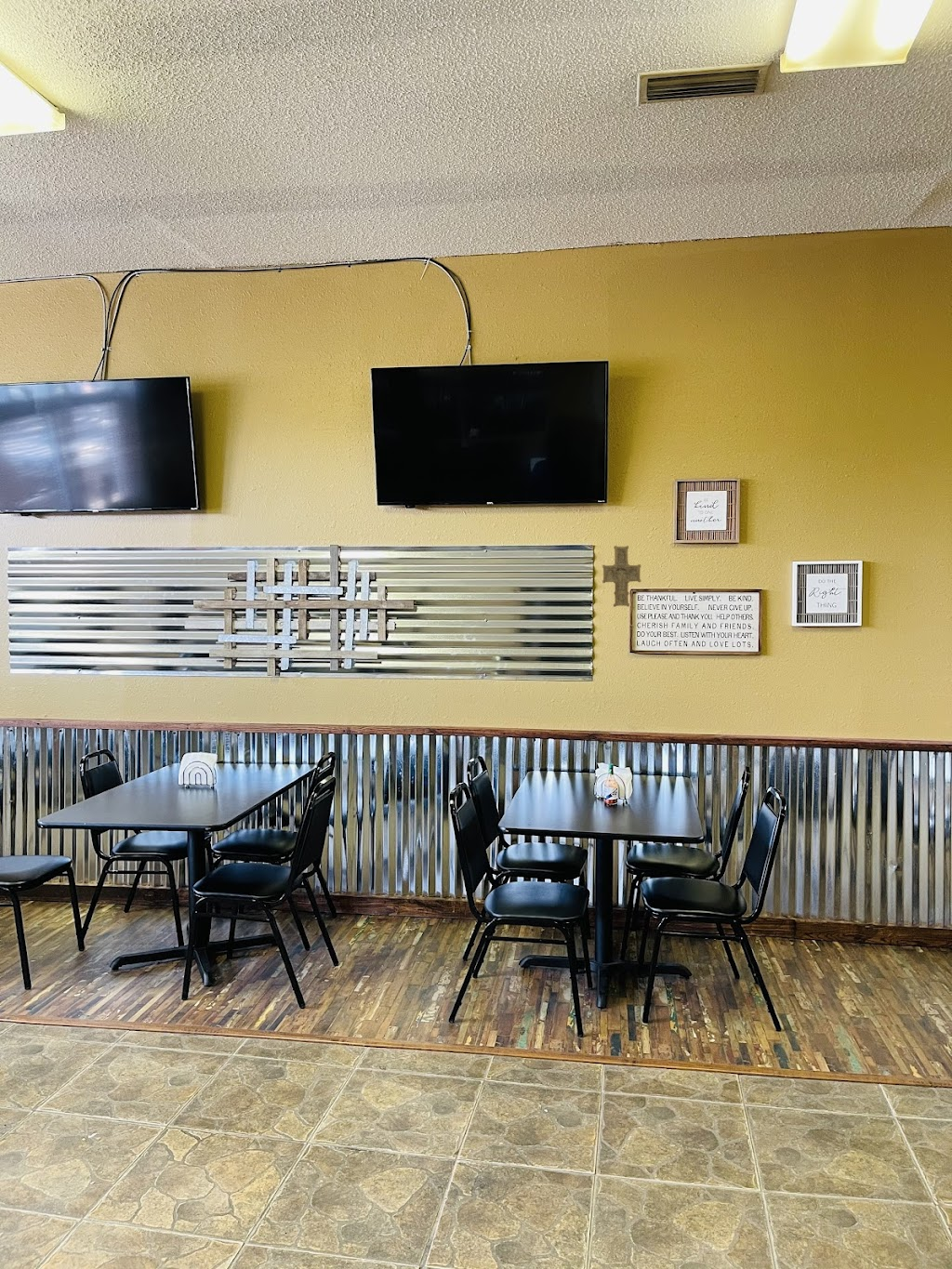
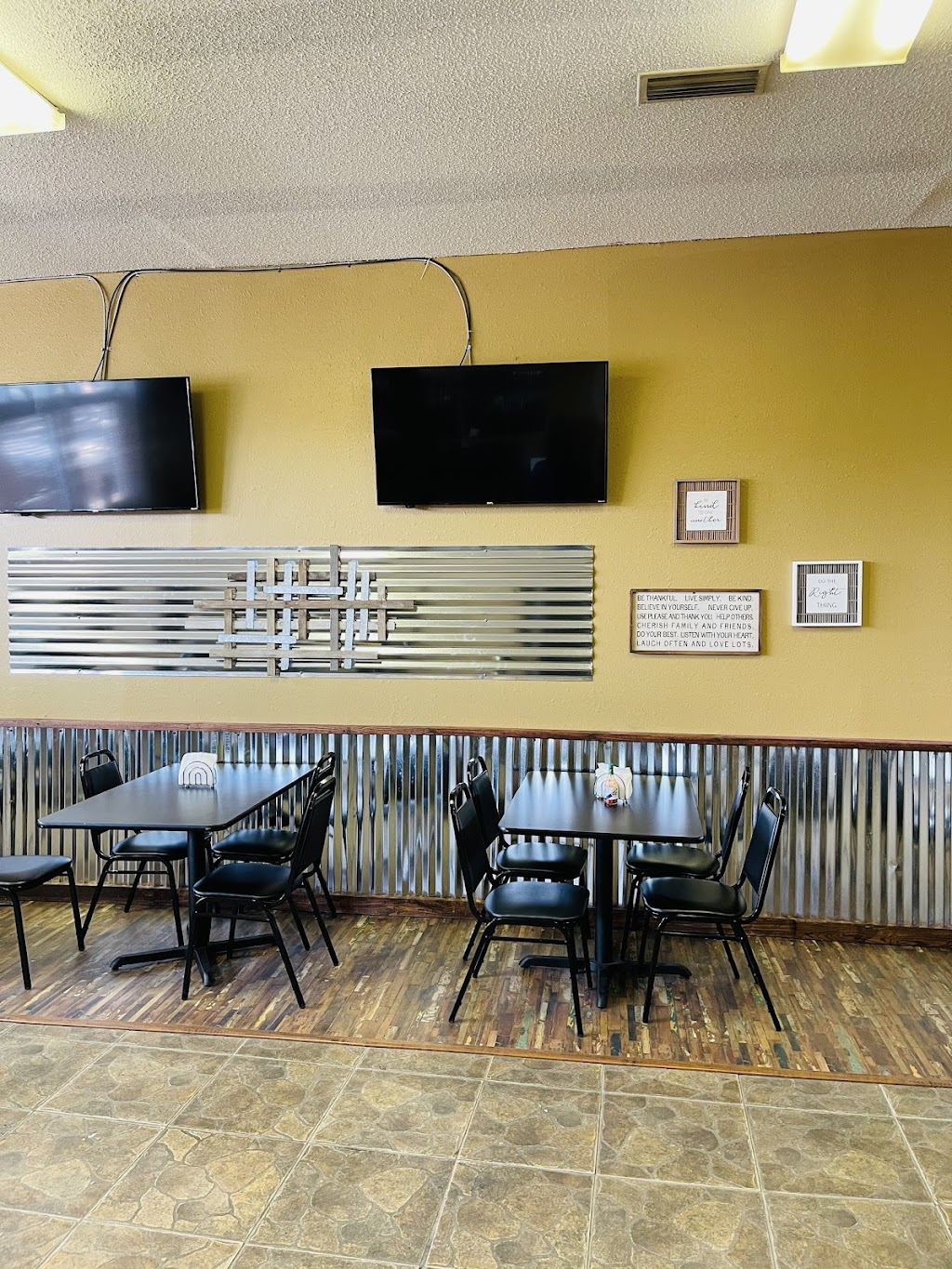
- decorative cross (621, 575)
